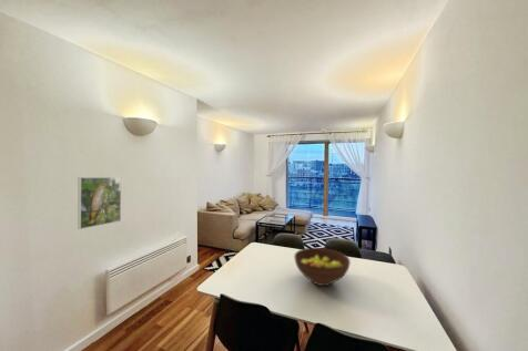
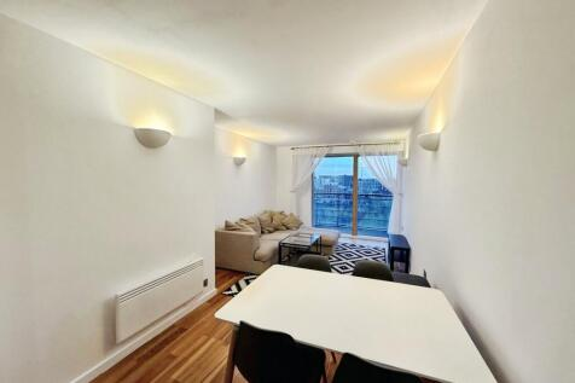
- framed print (101, 200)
- fruit bowl (321, 268)
